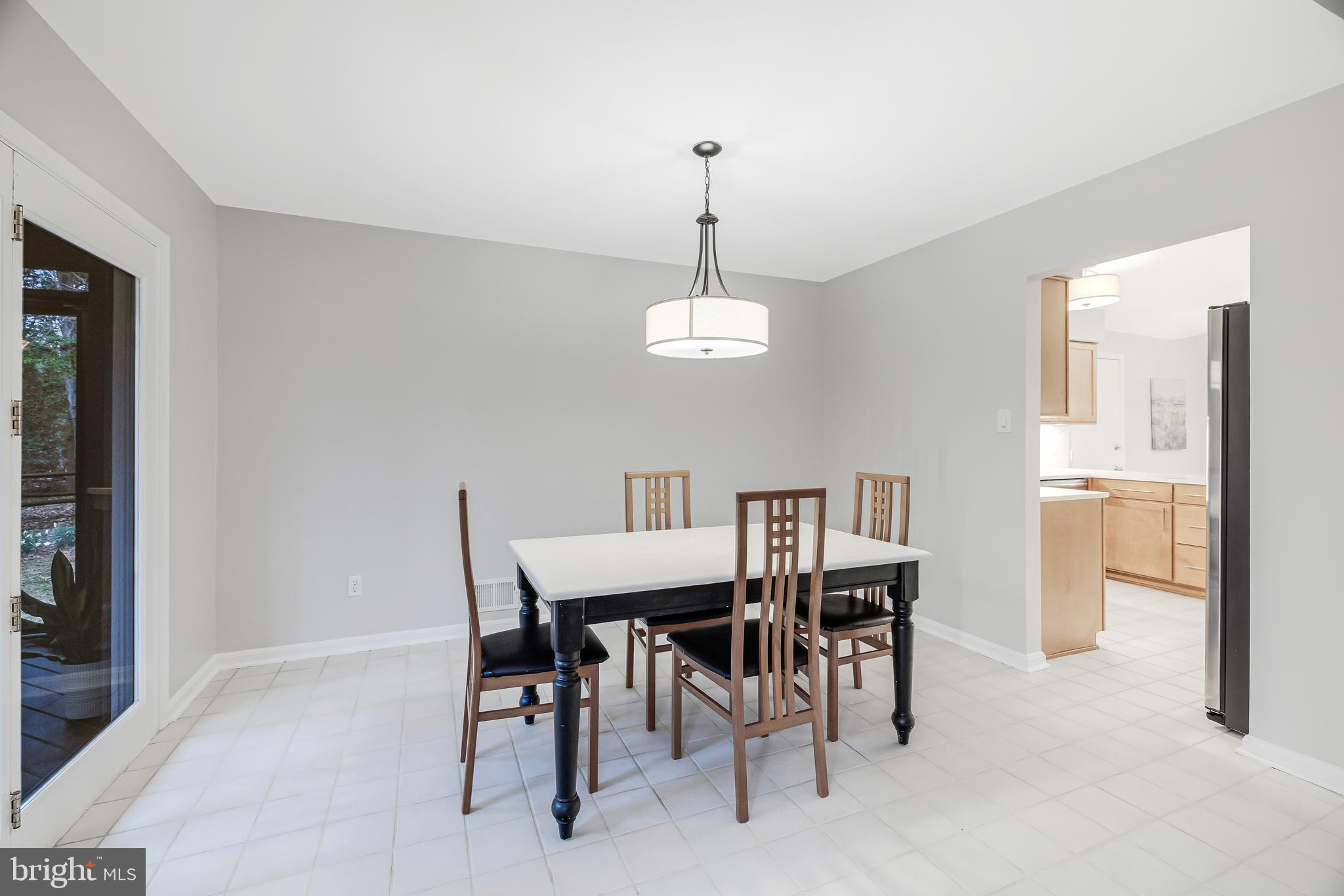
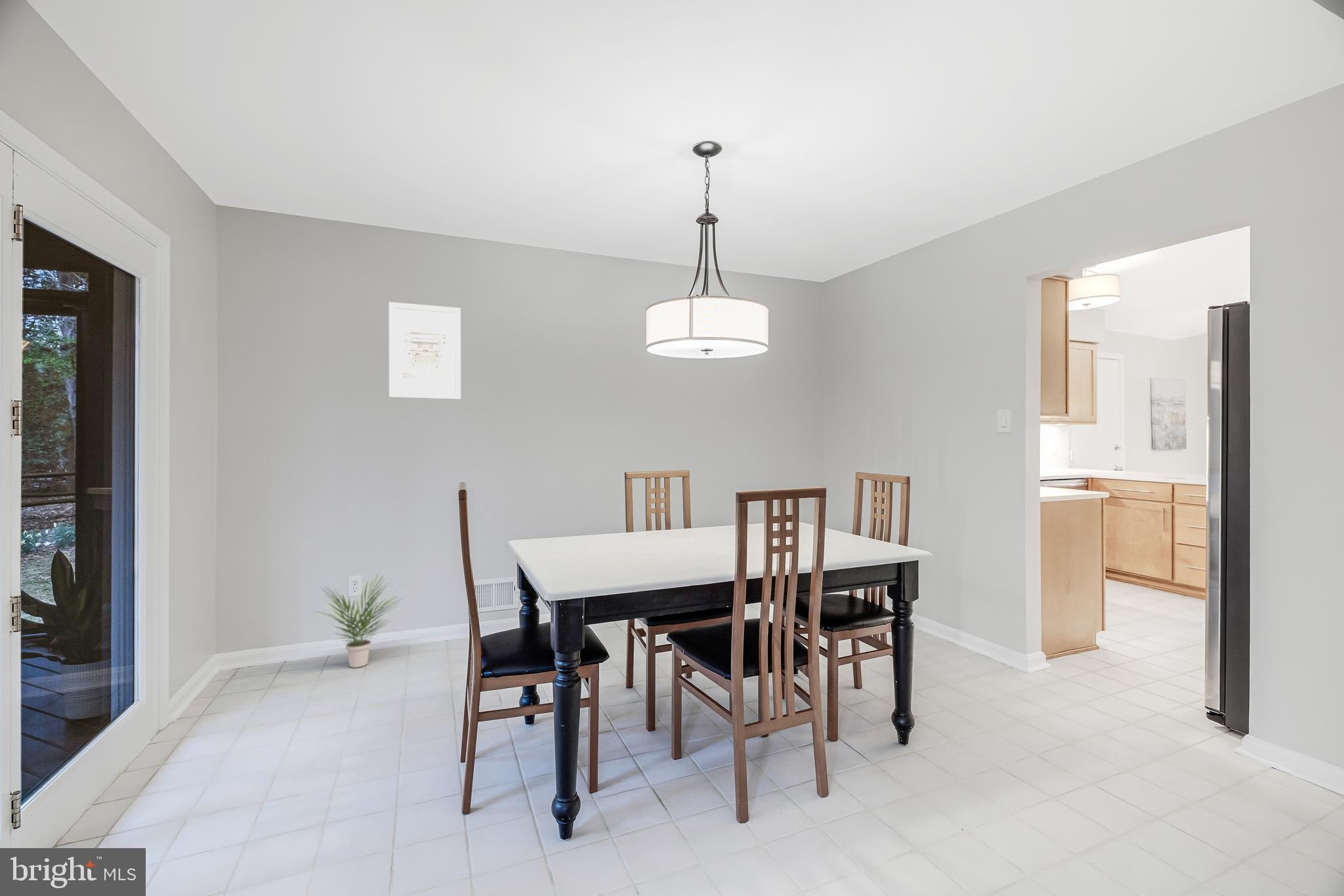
+ potted plant (358, 622)
+ wall art (425, 352)
